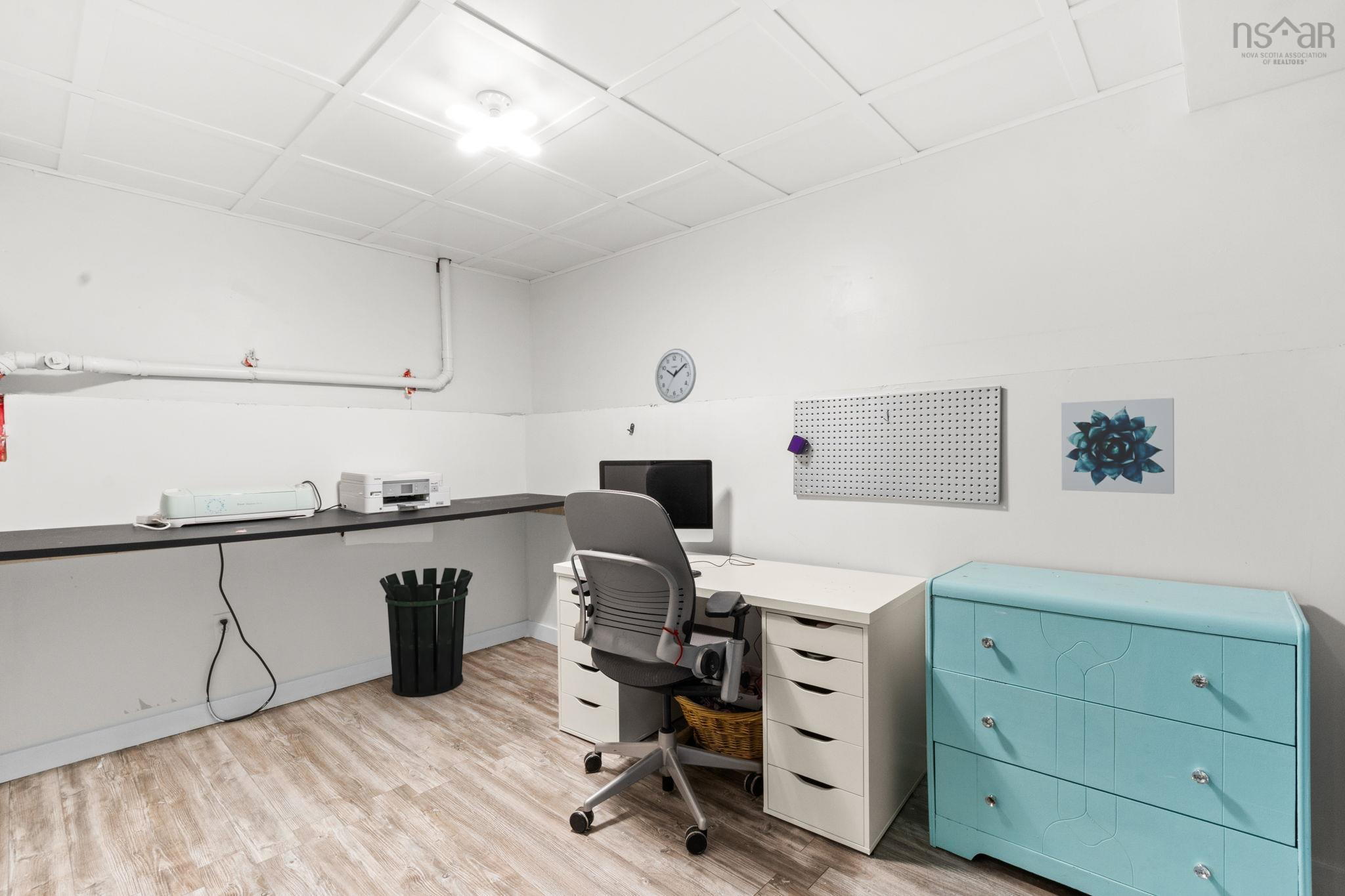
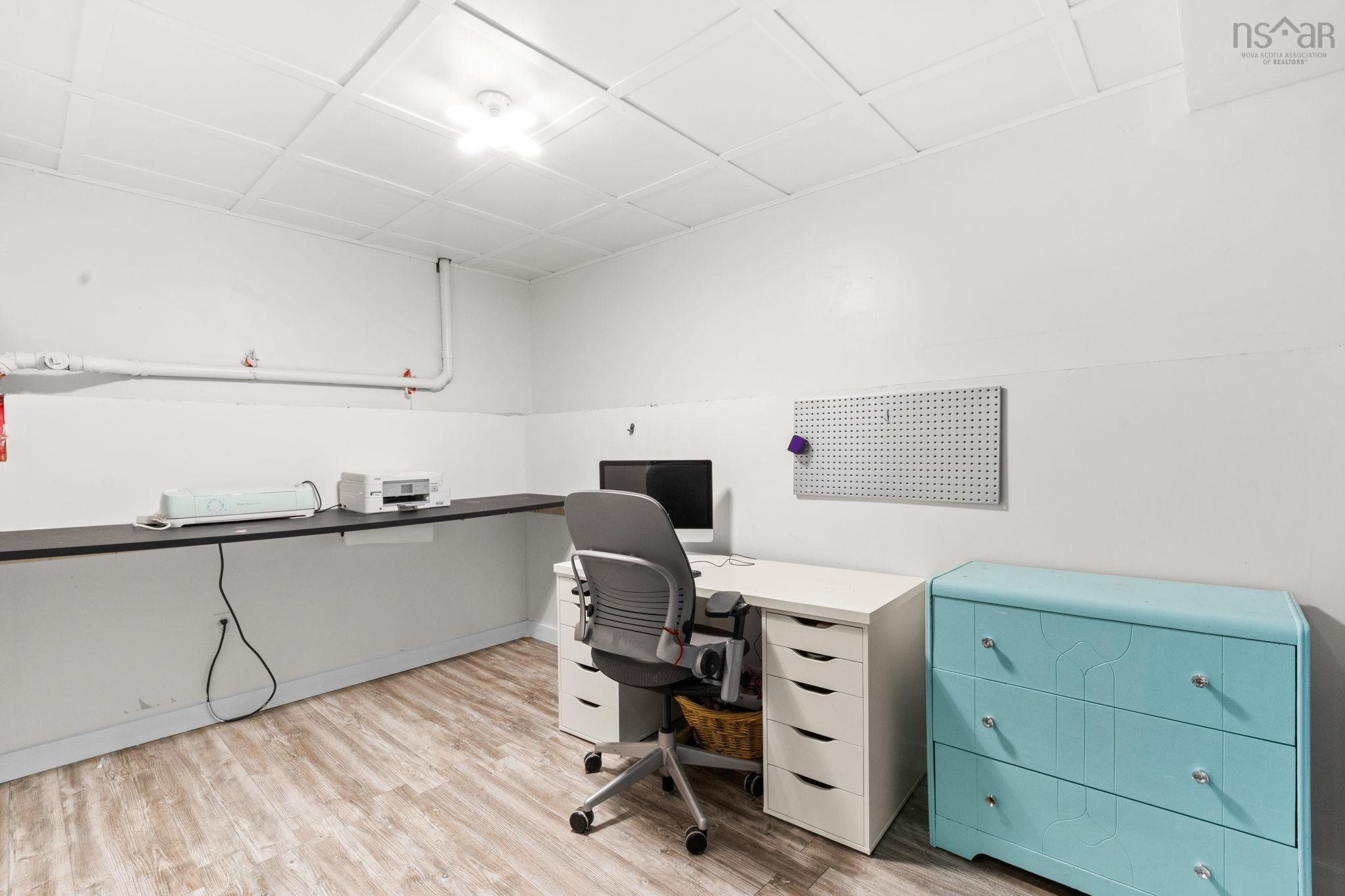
- waste bin (428, 629)
- wall art (1115, 446)
- wall clock (674, 375)
